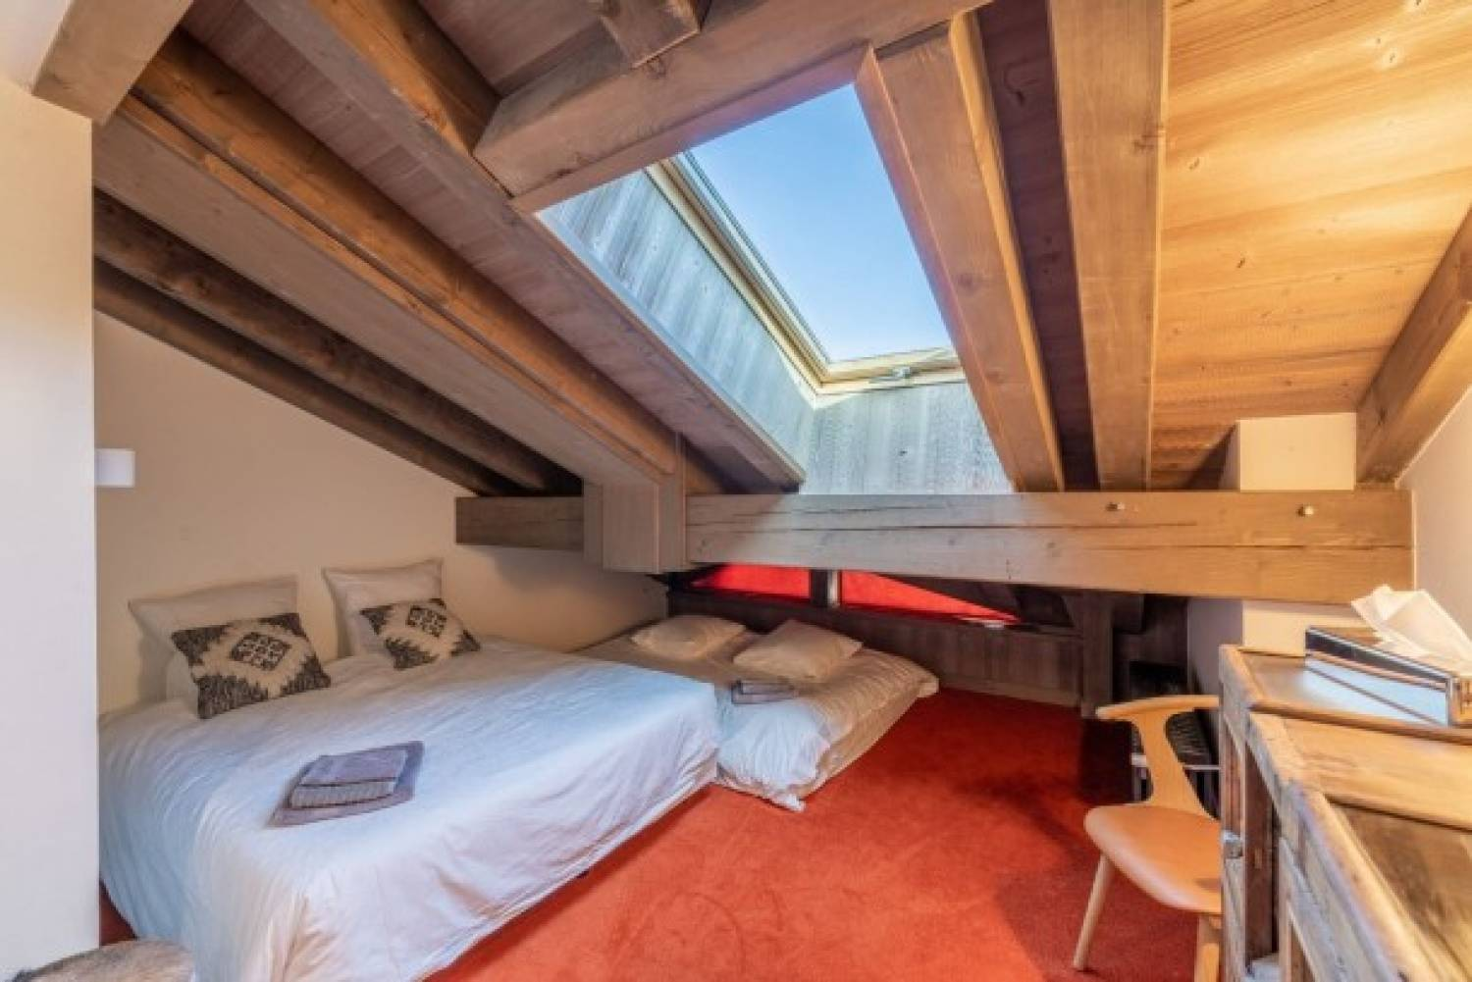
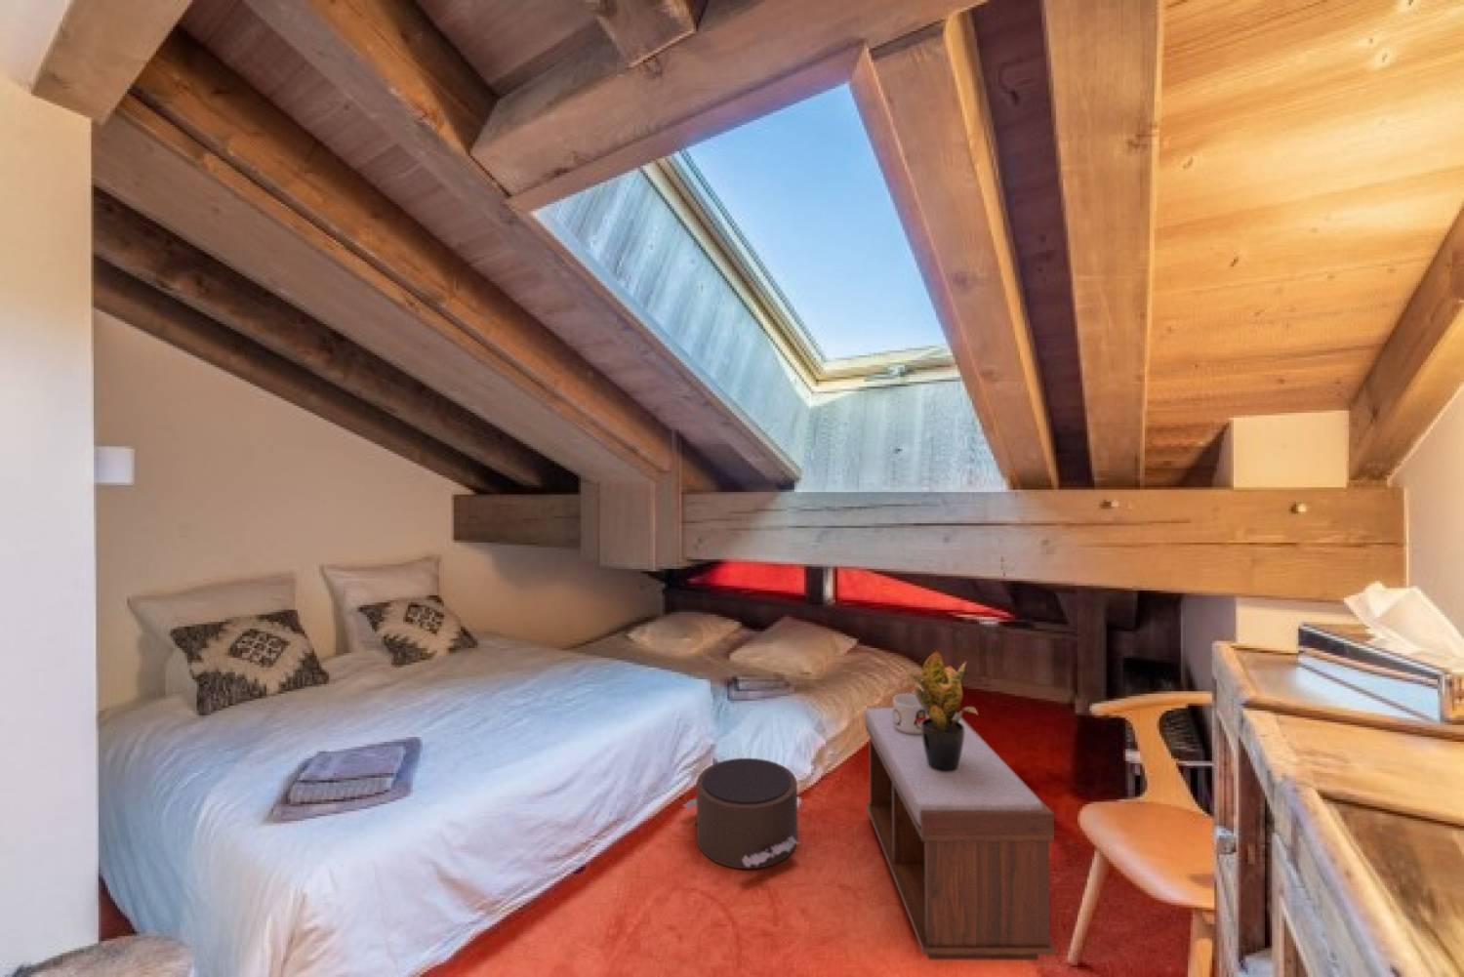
+ bench (940, 813)
+ potted plant (942, 708)
+ pouf (739, 809)
+ mug (914, 712)
